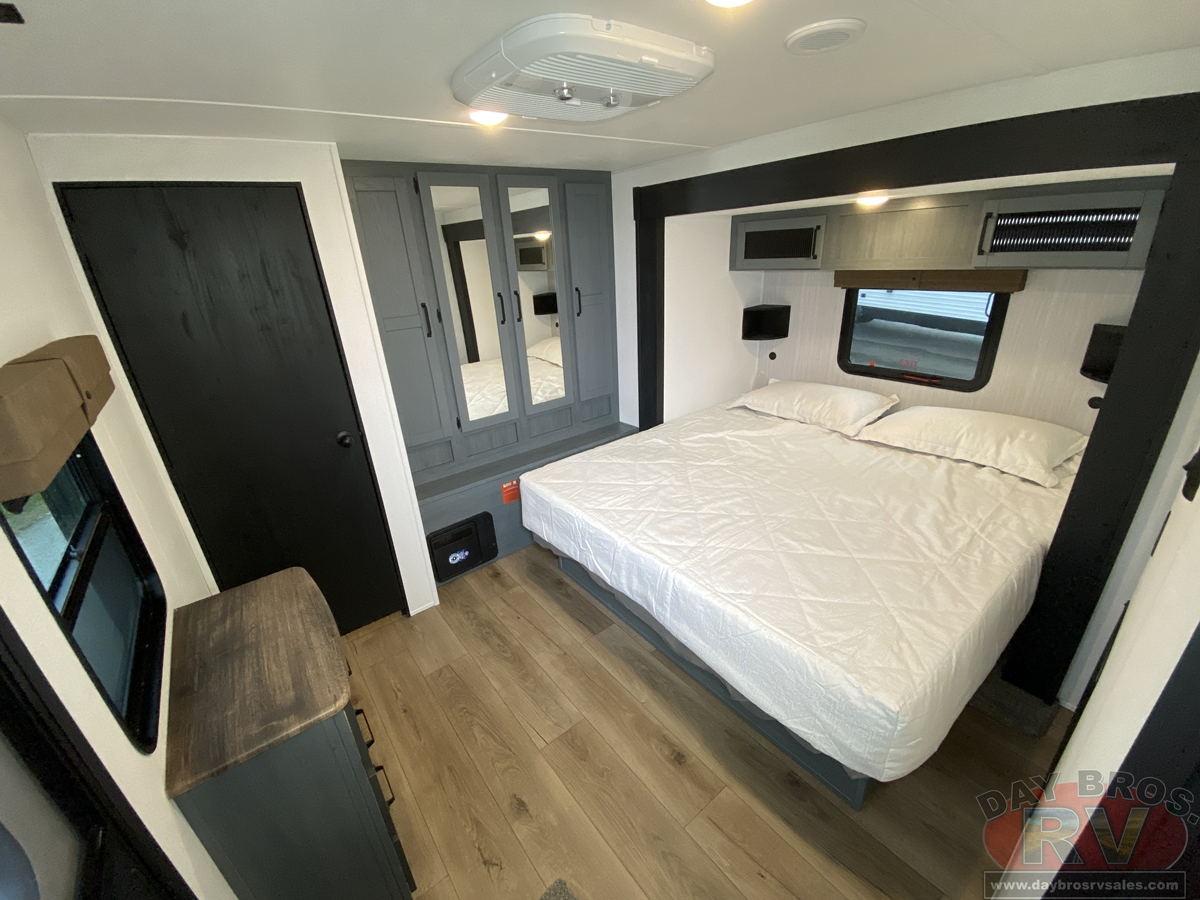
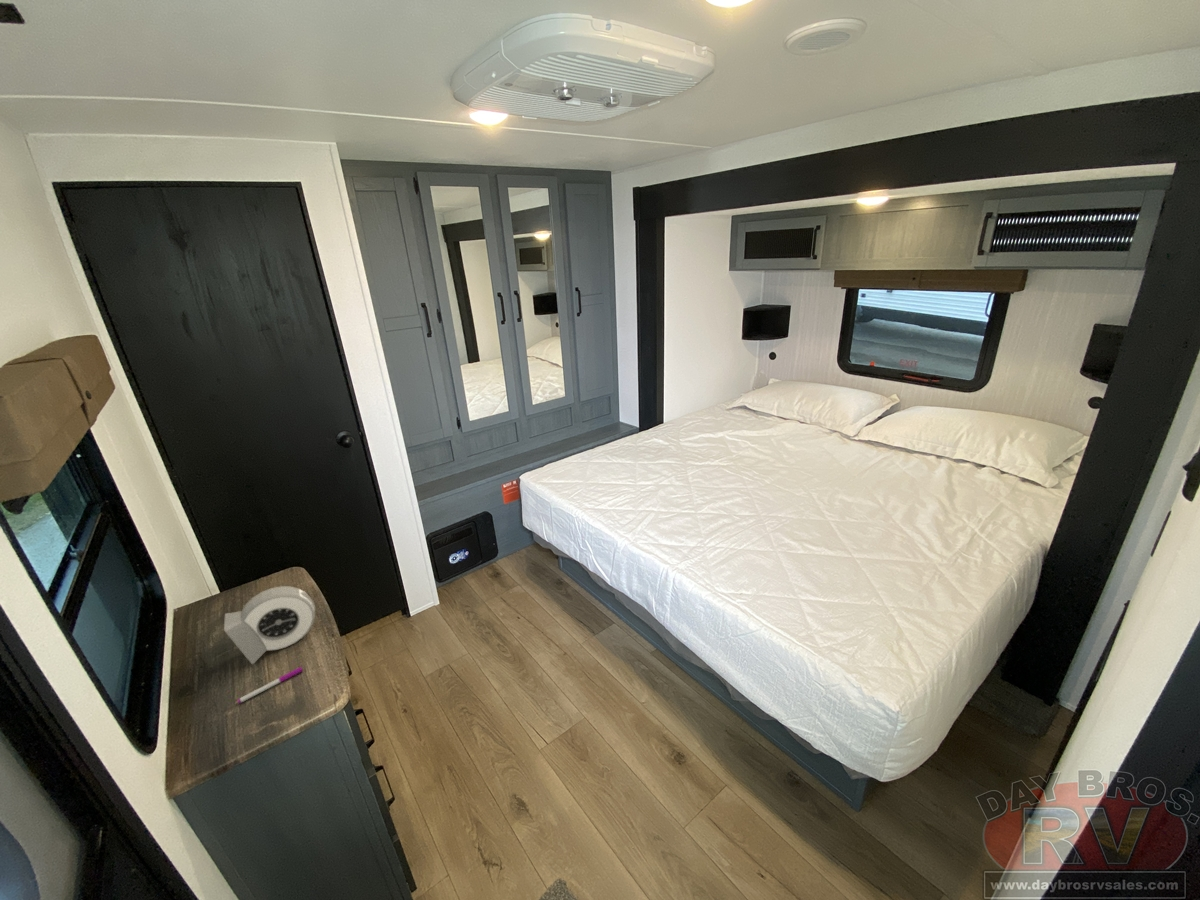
+ alarm clock (274, 619)
+ pen (271, 684)
